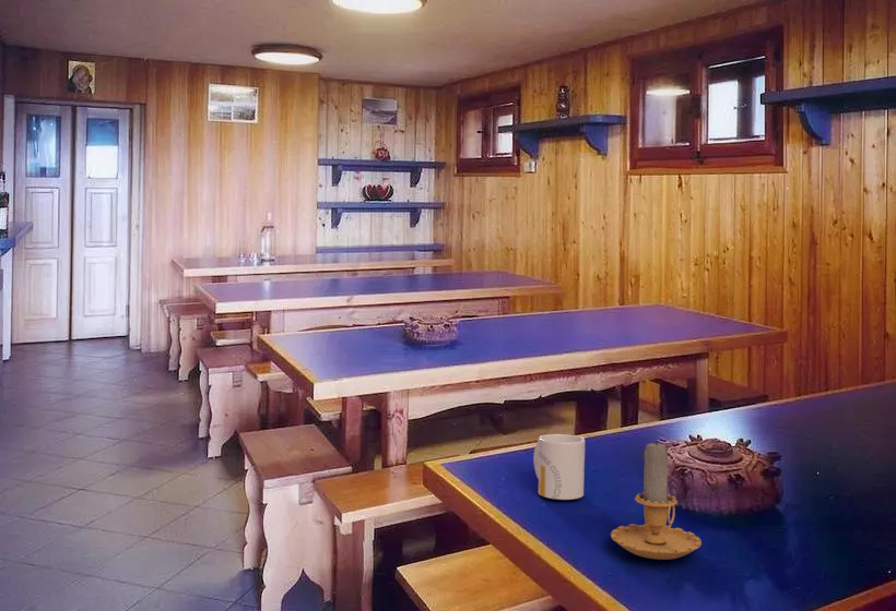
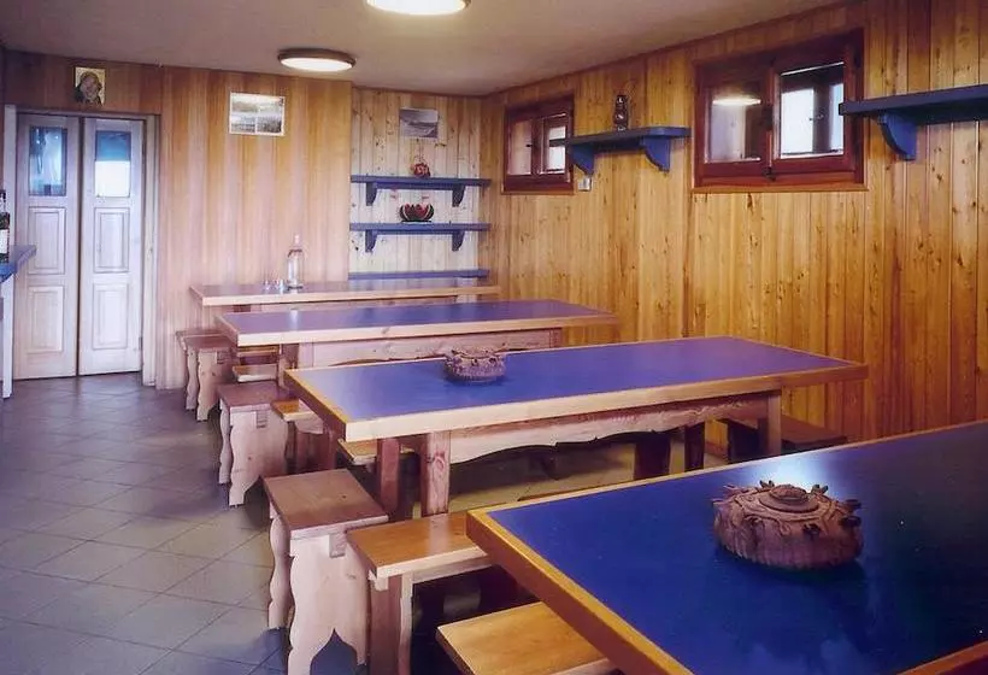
- candle (659, 492)
- mug (553, 464)
